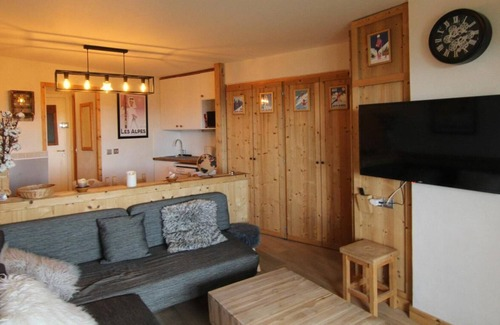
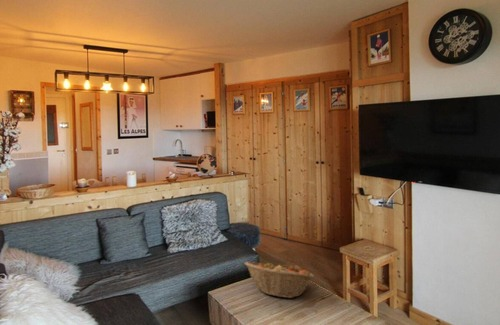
+ fruit basket (278, 274)
